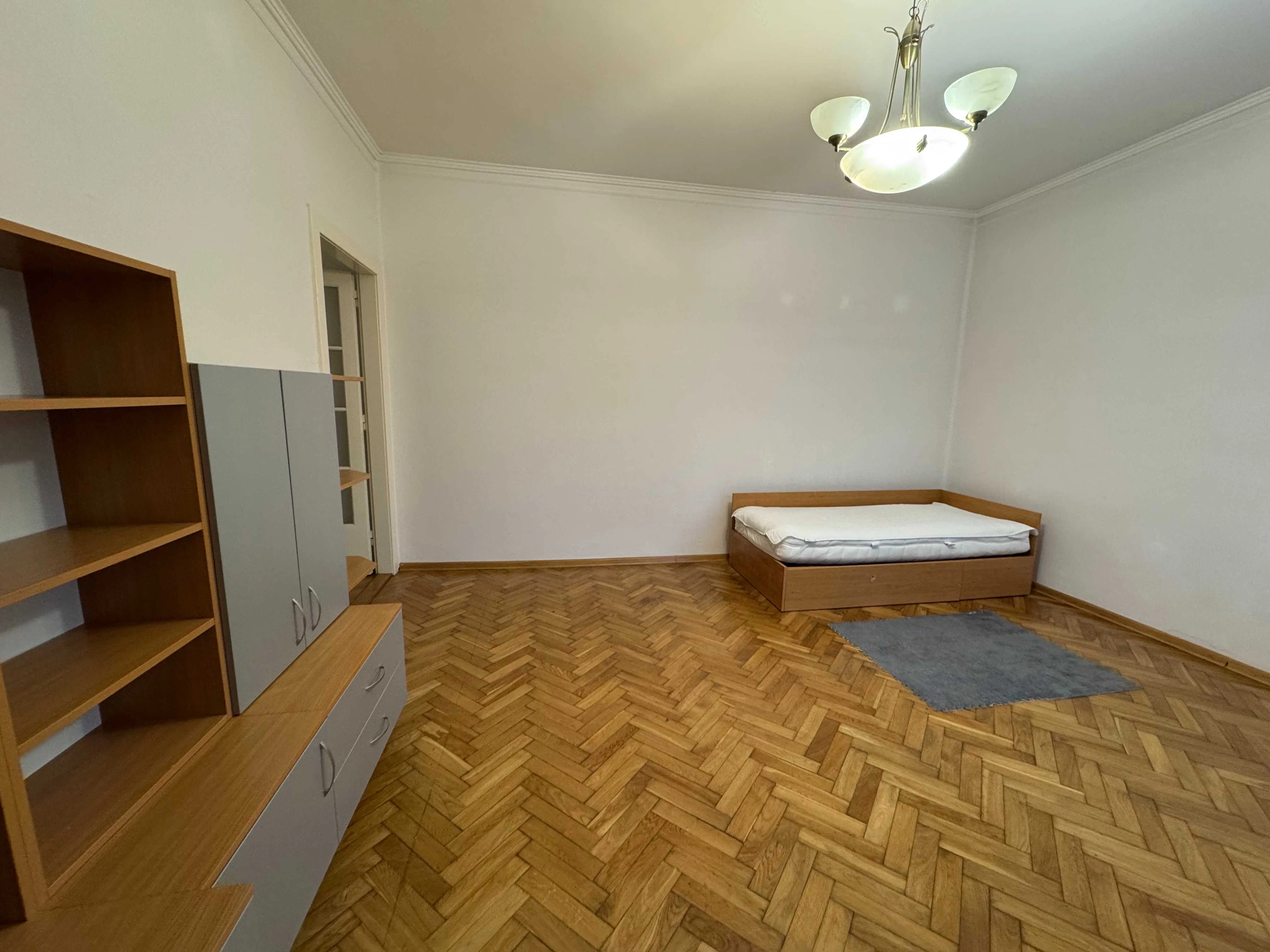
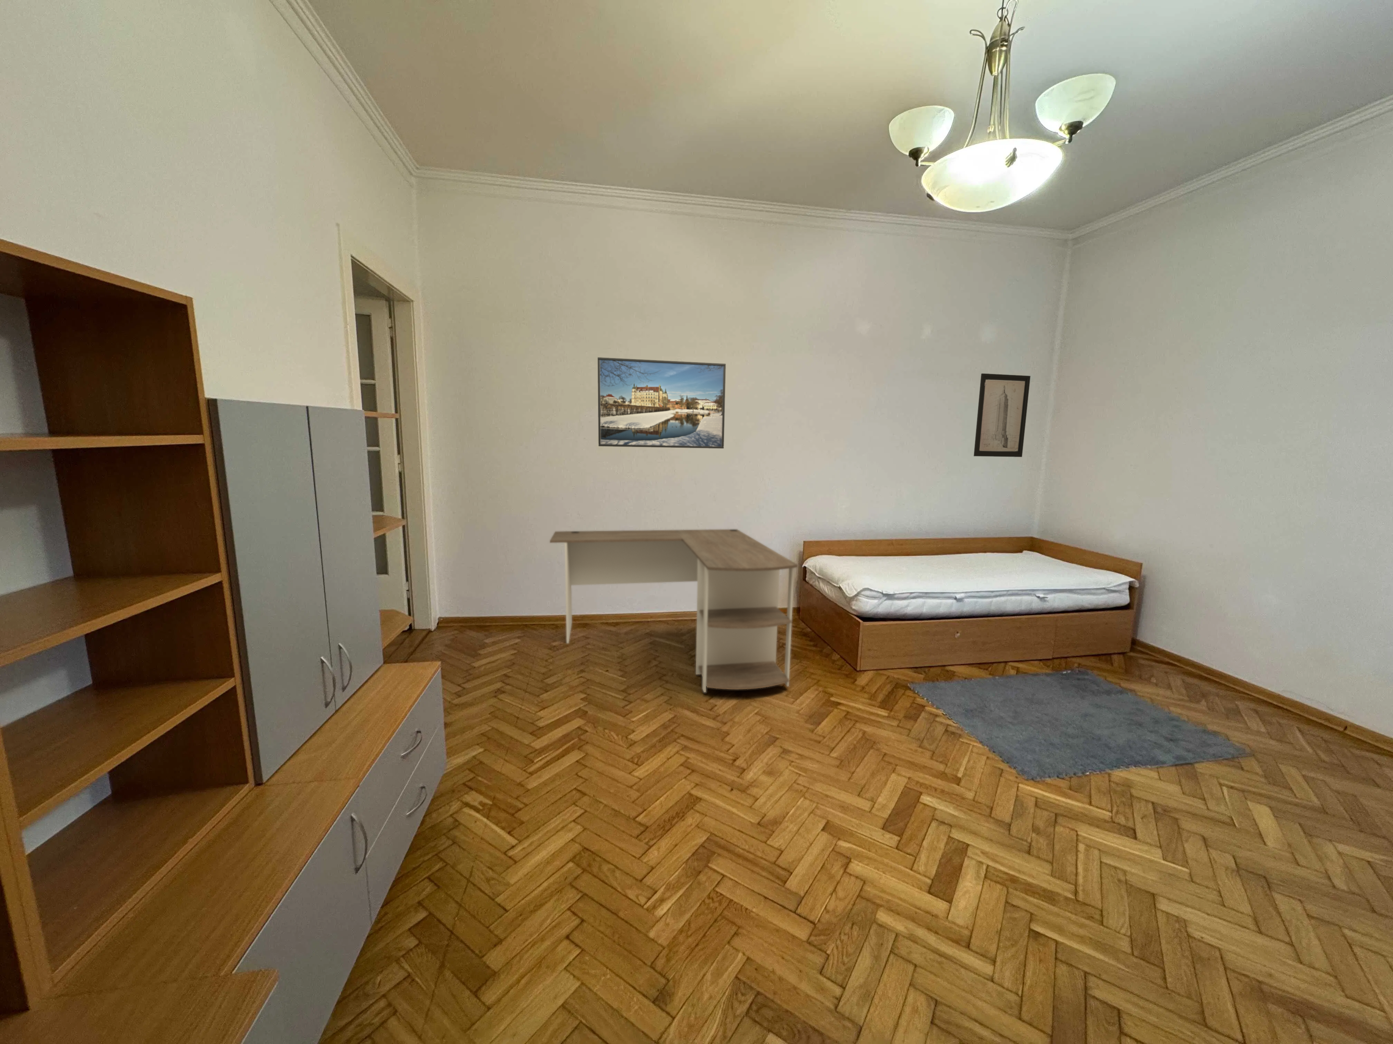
+ desk (658, 582)
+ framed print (662, 405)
+ wall art (1001, 416)
